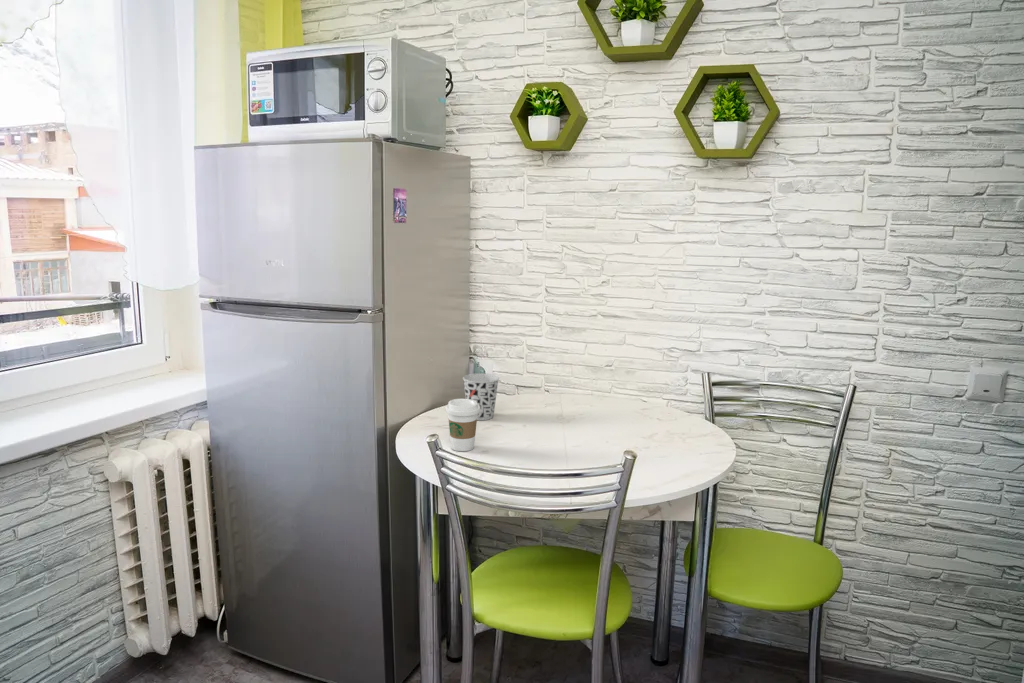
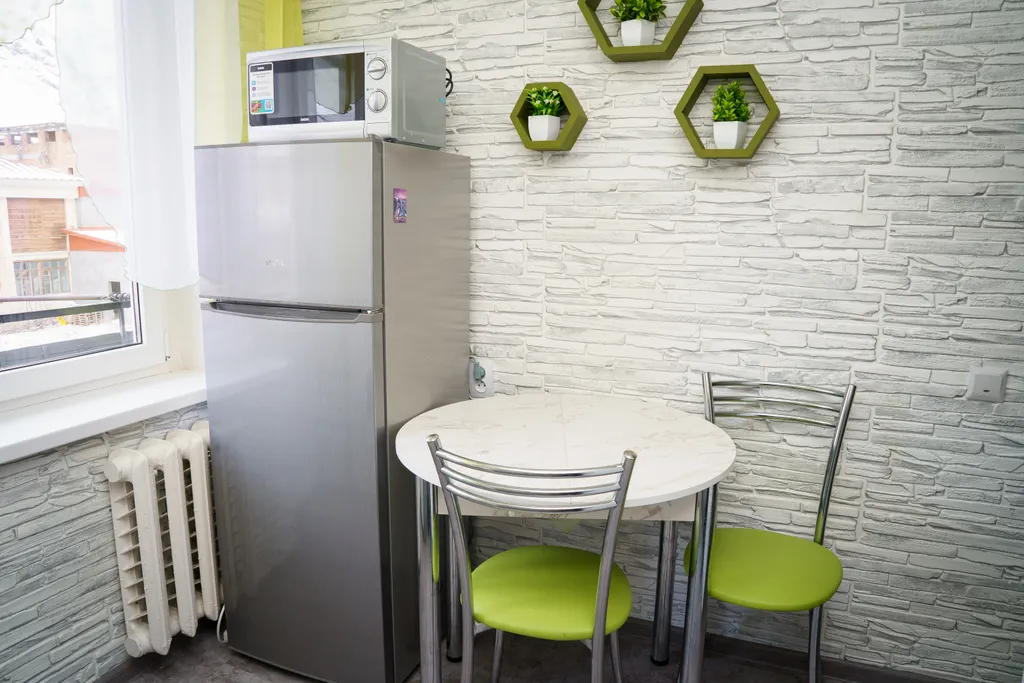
- cup (480, 397)
- coffee cup (462, 425)
